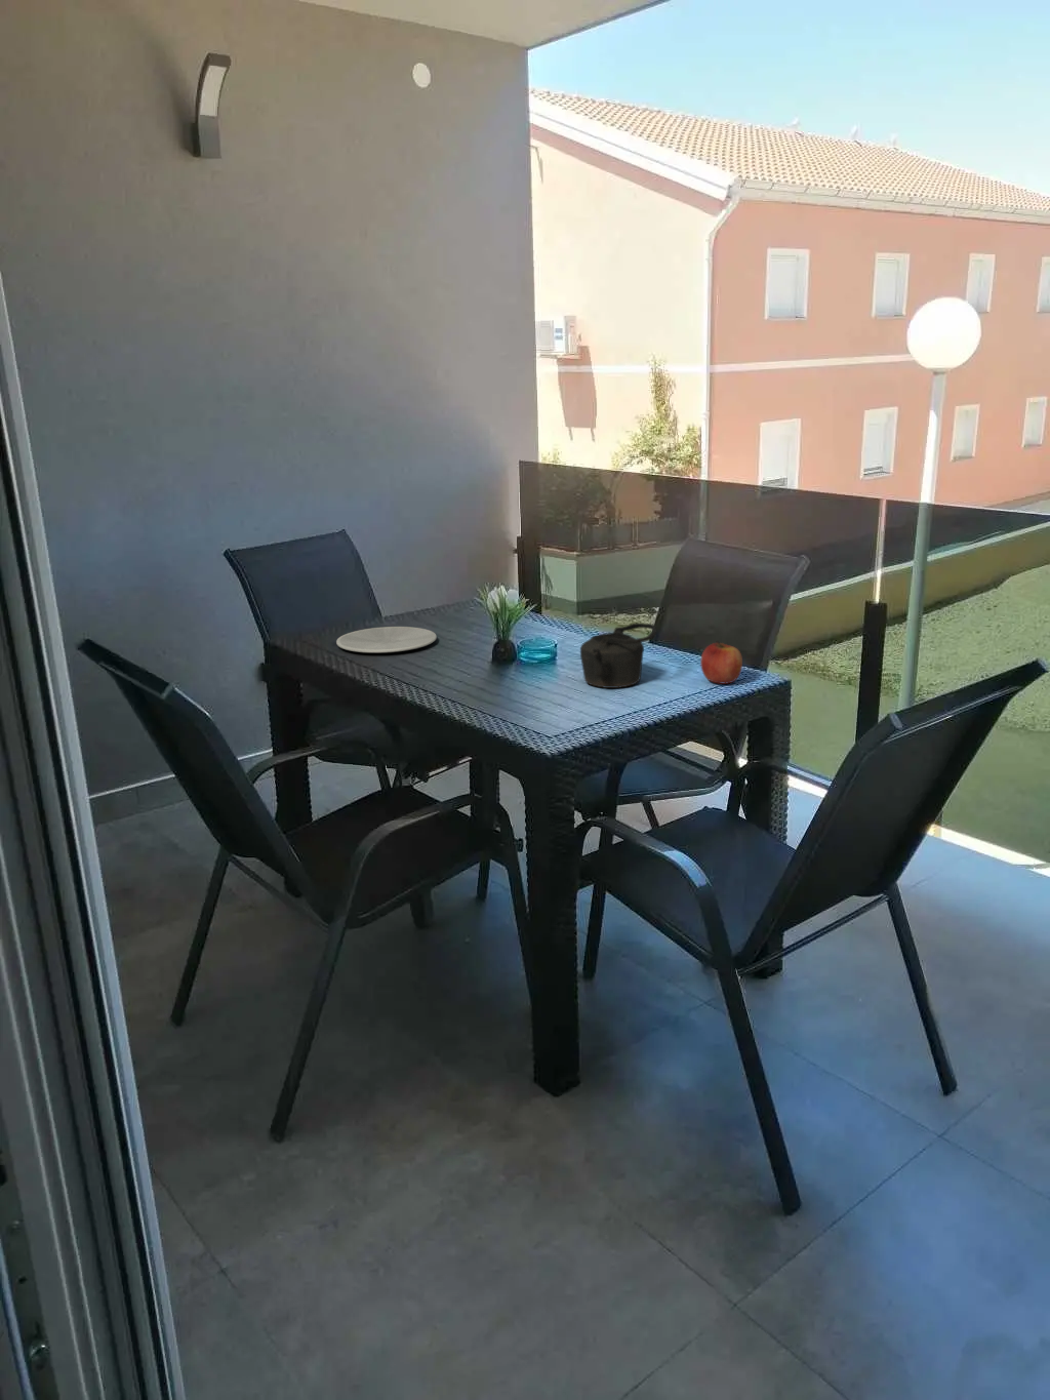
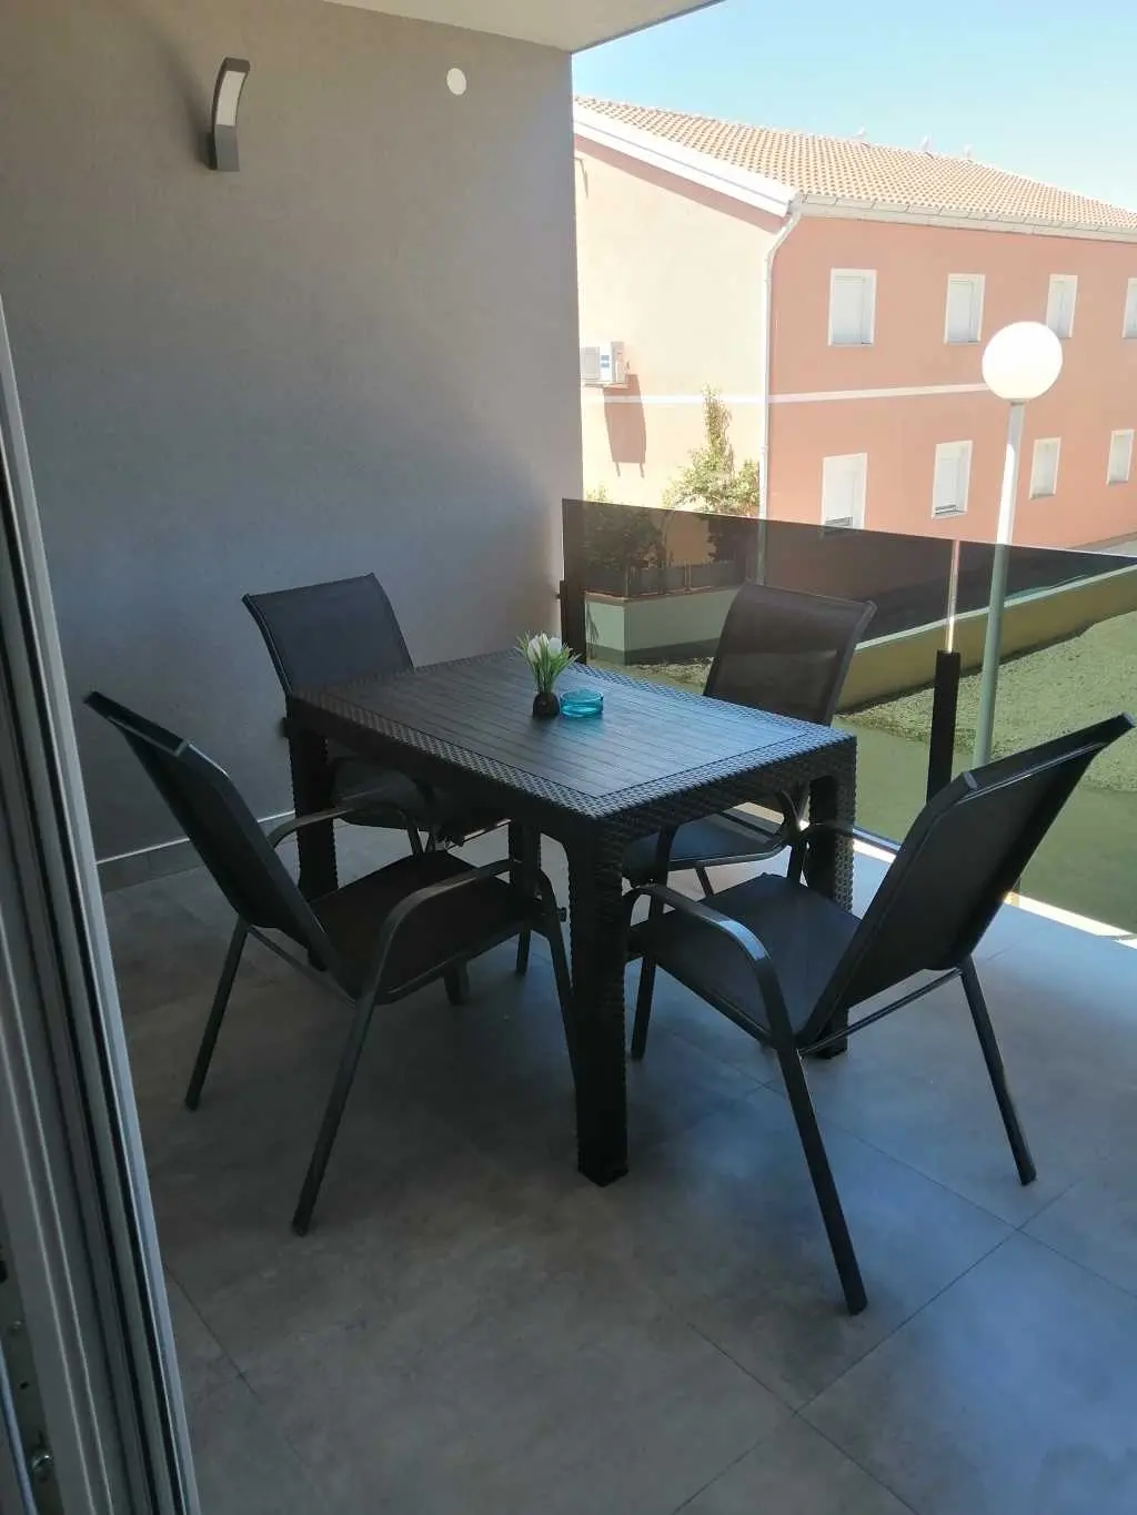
- apple (721, 661)
- plate (386, 640)
- teapot (613, 656)
